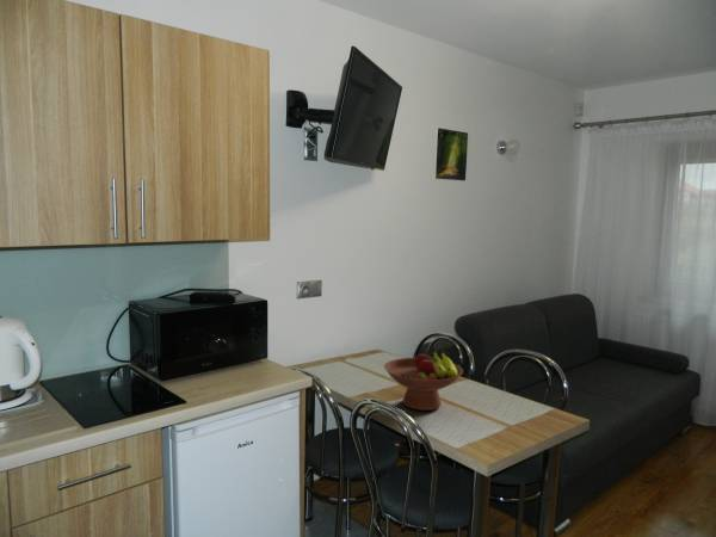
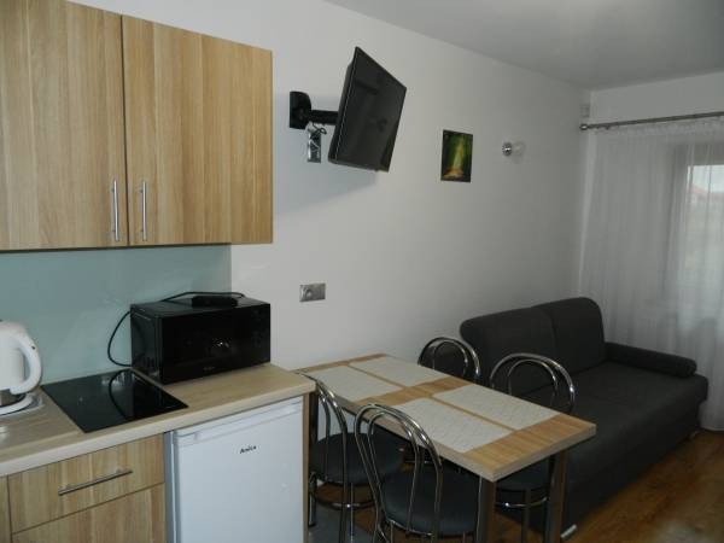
- fruit bowl (422, 378)
